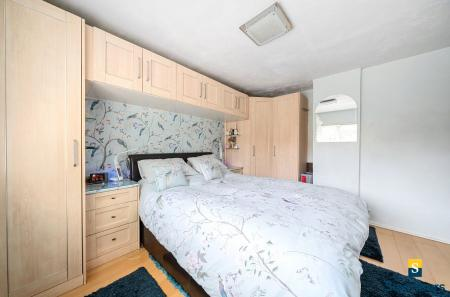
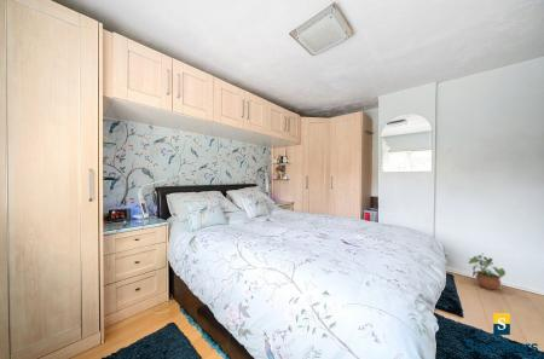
+ potted plant (485, 268)
